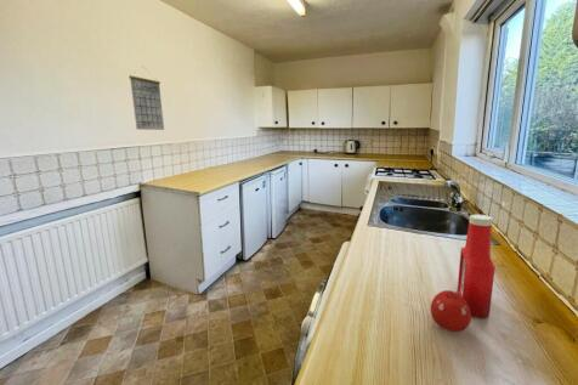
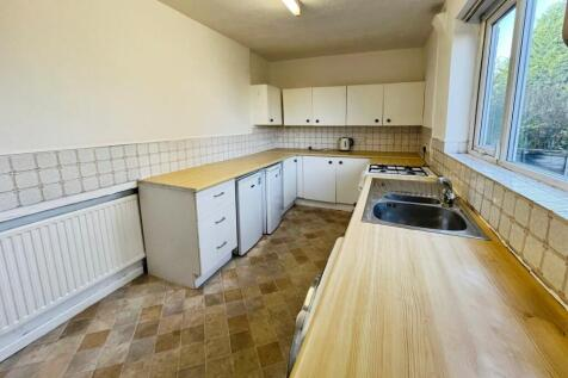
- fruit (449, 308)
- calendar (147, 98)
- soap bottle (476, 261)
